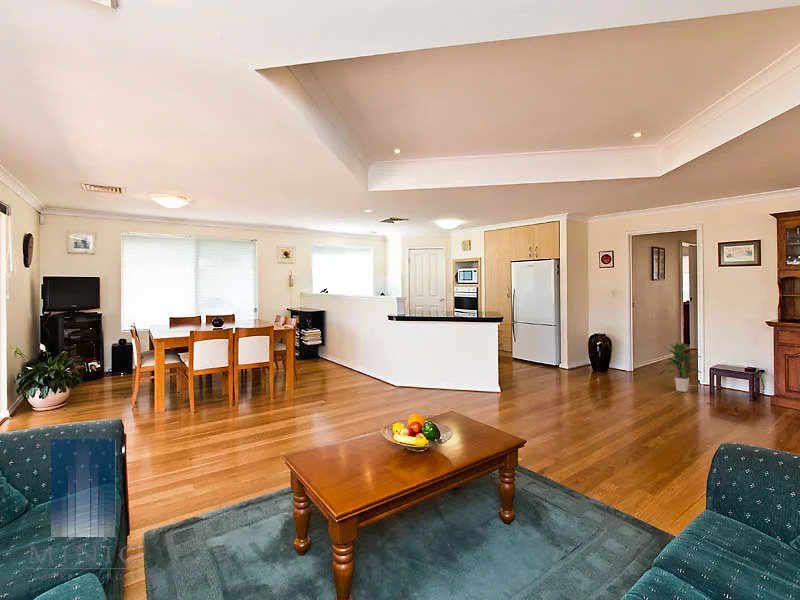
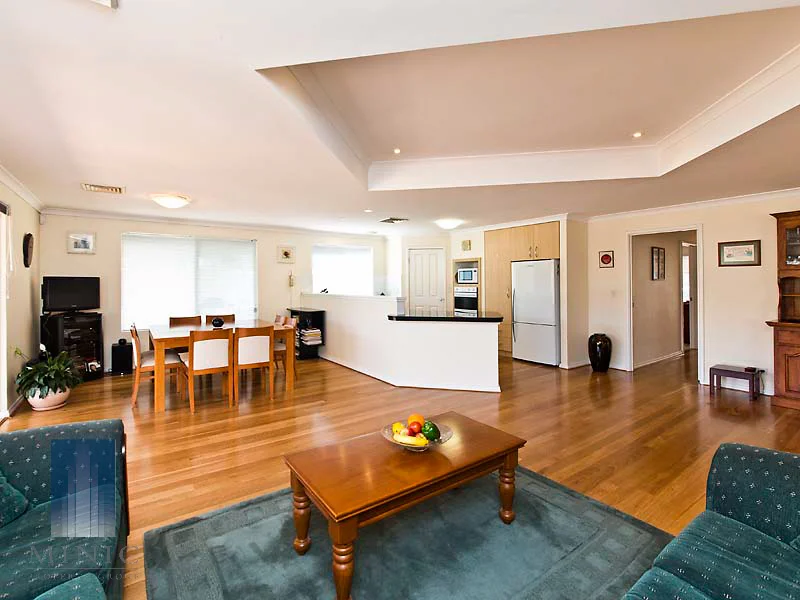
- indoor plant (680, 365)
